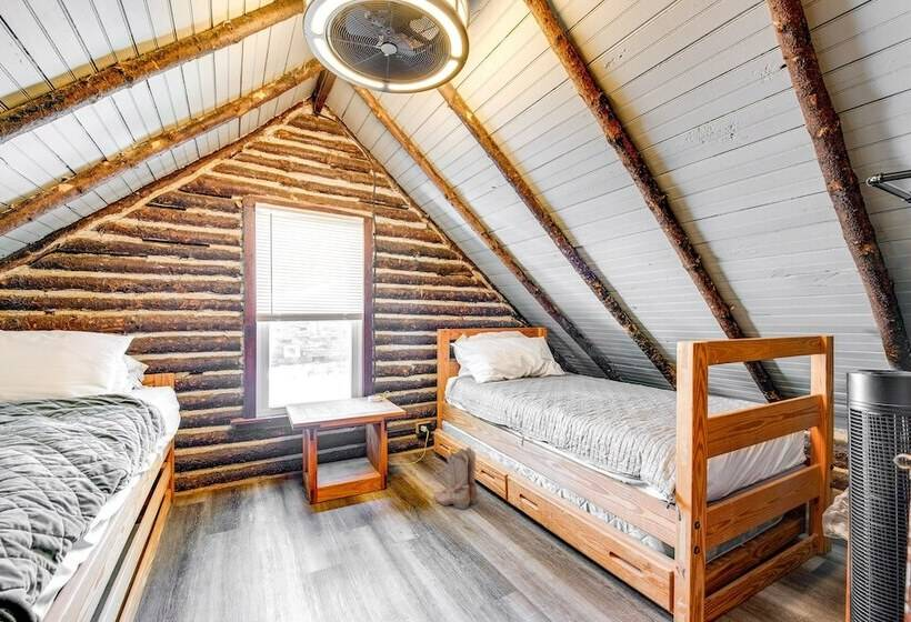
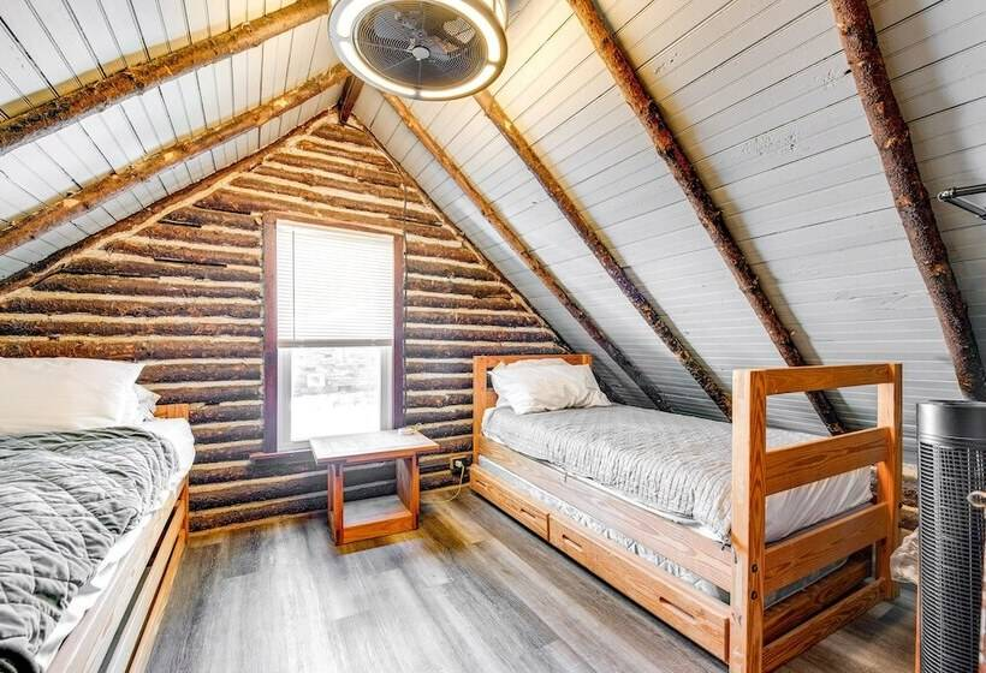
- boots (454, 473)
